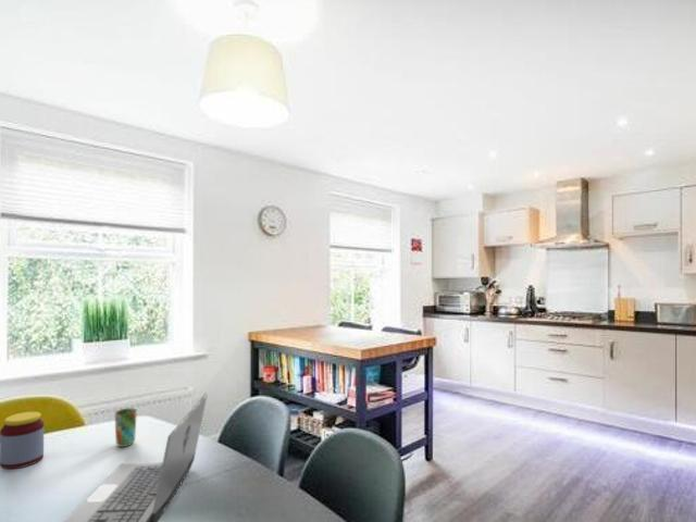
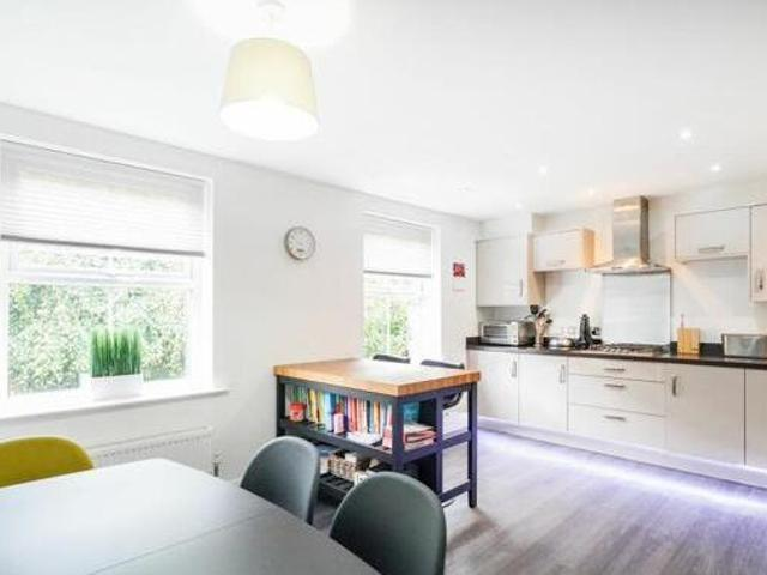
- laptop (141, 463)
- cup (125, 427)
- jar (22, 438)
